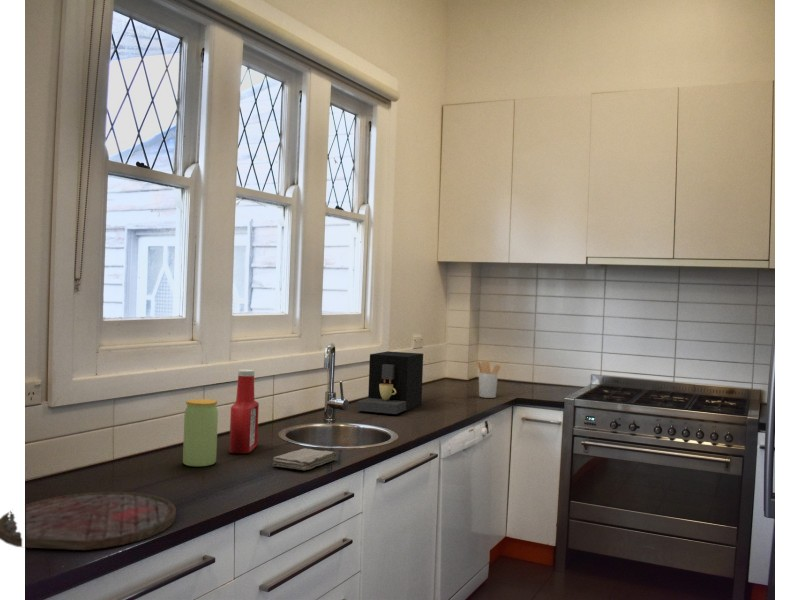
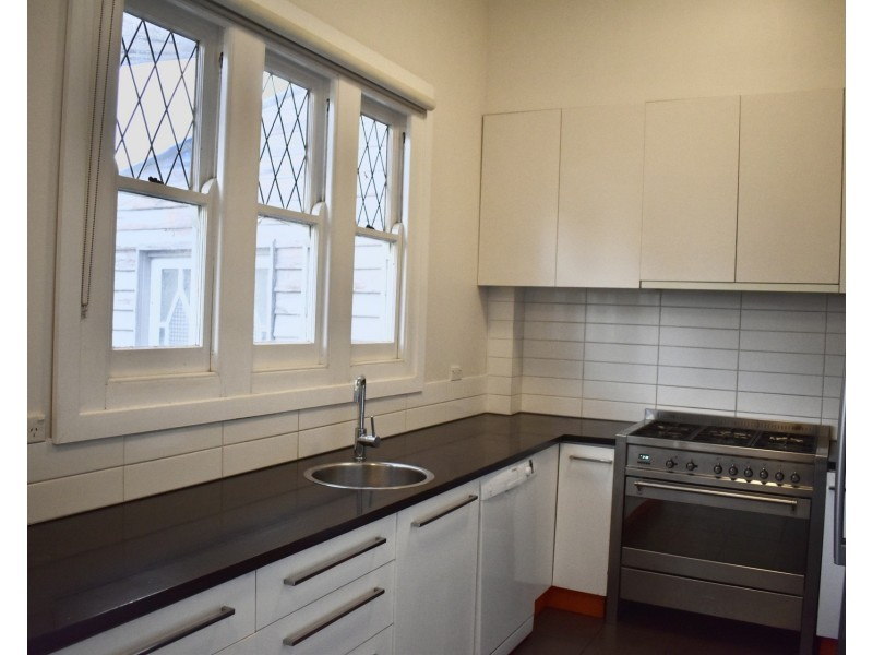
- washcloth (304, 457)
- coffee maker (391, 381)
- jar (200, 431)
- cutting board (90, 518)
- utensil holder (486, 378)
- soap bottle (244, 409)
